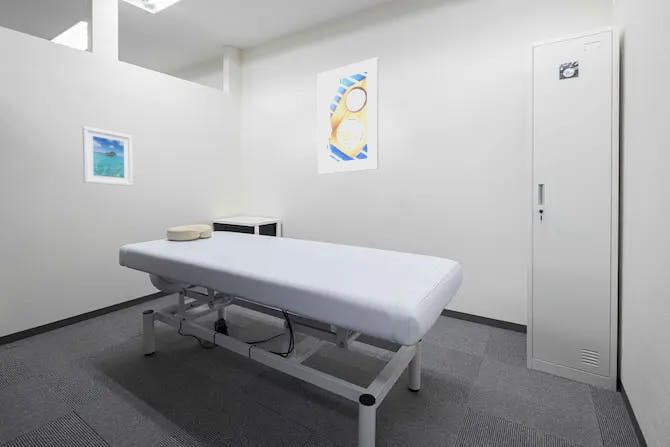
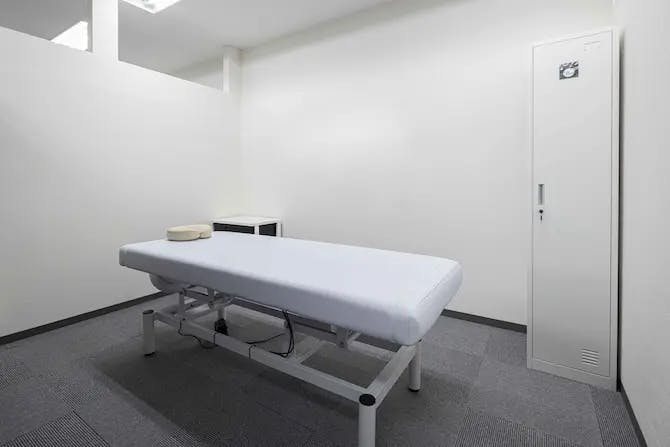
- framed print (346, 119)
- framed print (108, 157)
